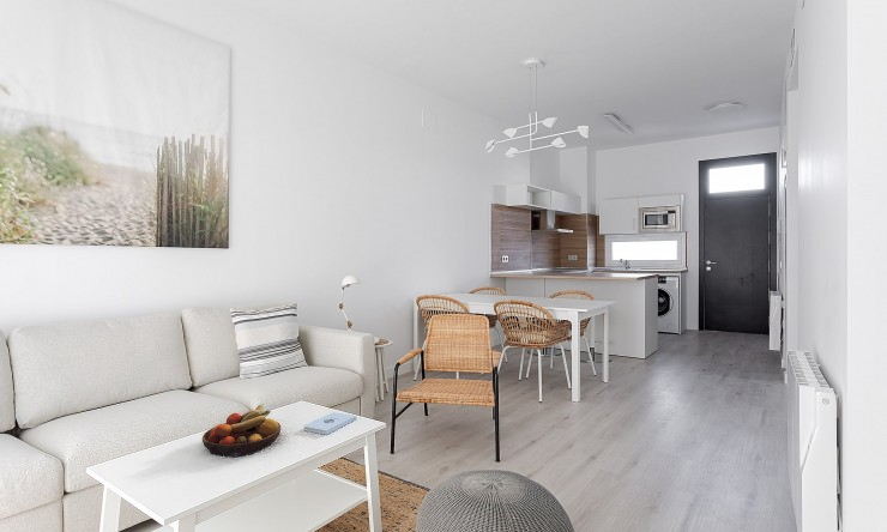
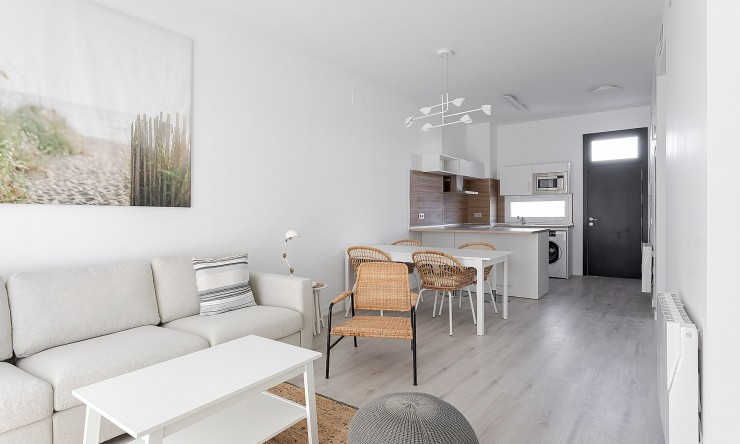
- notepad (330, 422)
- fruit bowl (242, 427)
